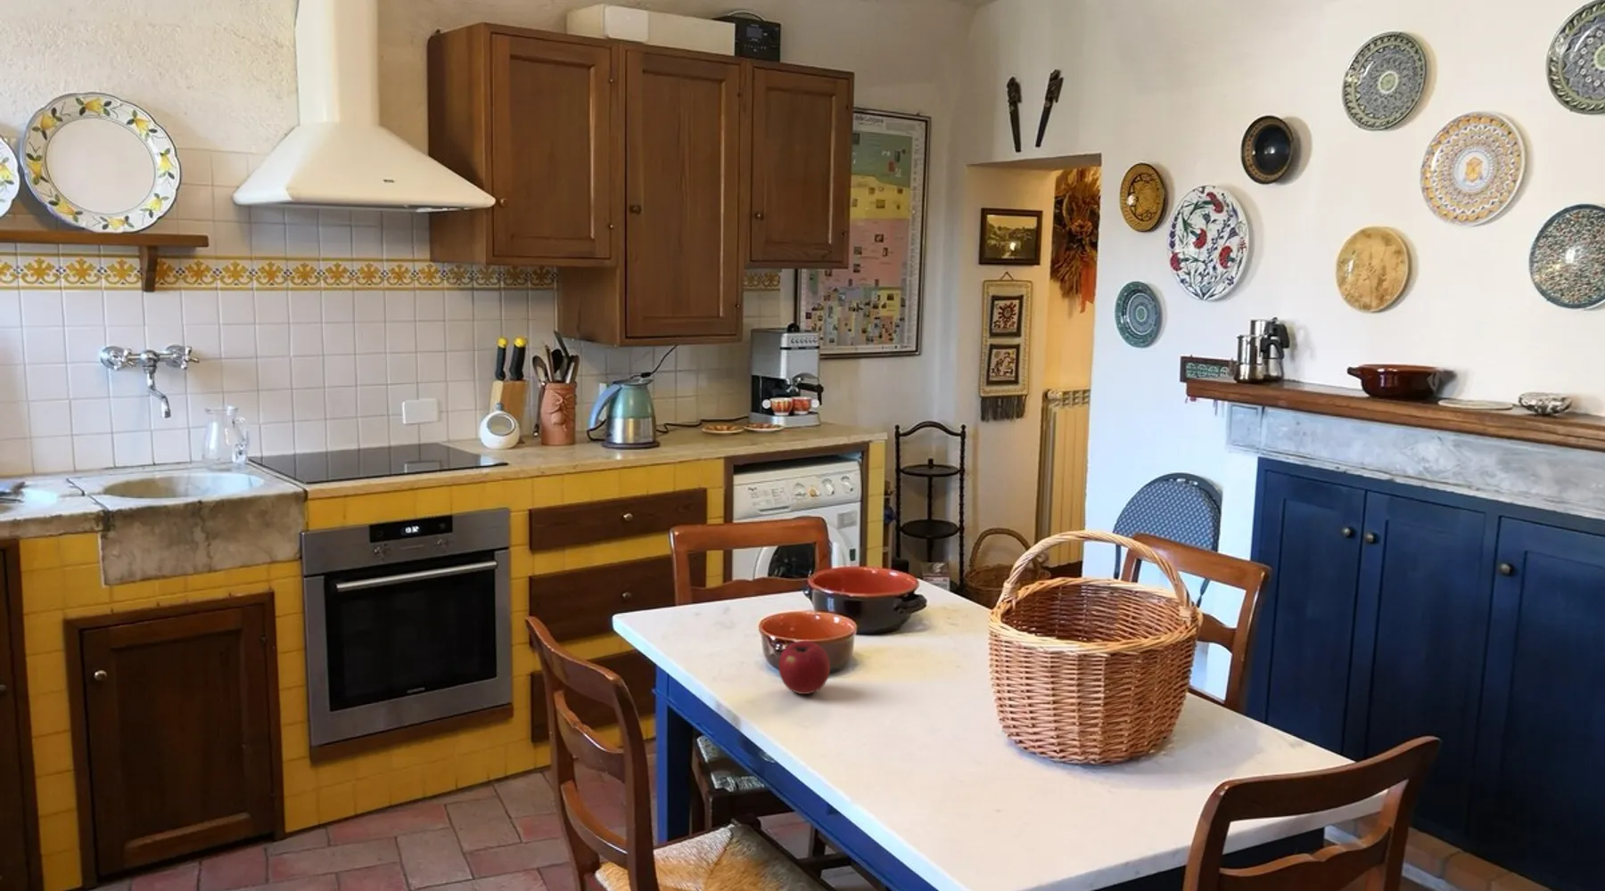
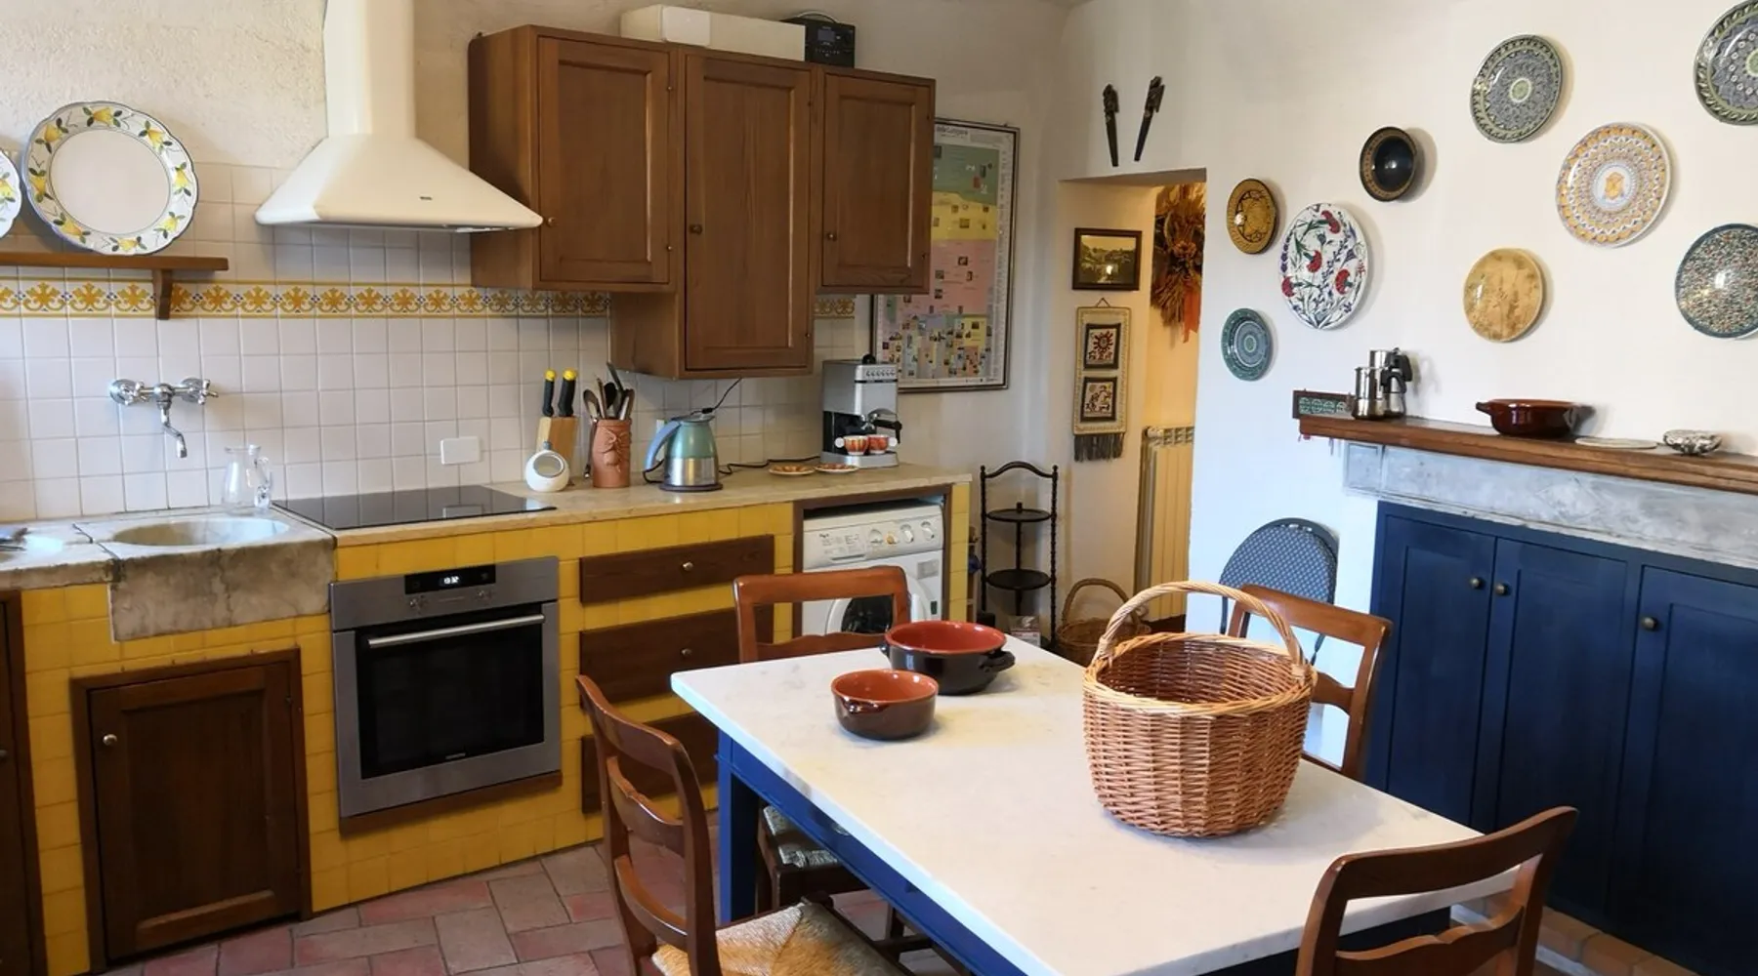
- apple (805, 667)
